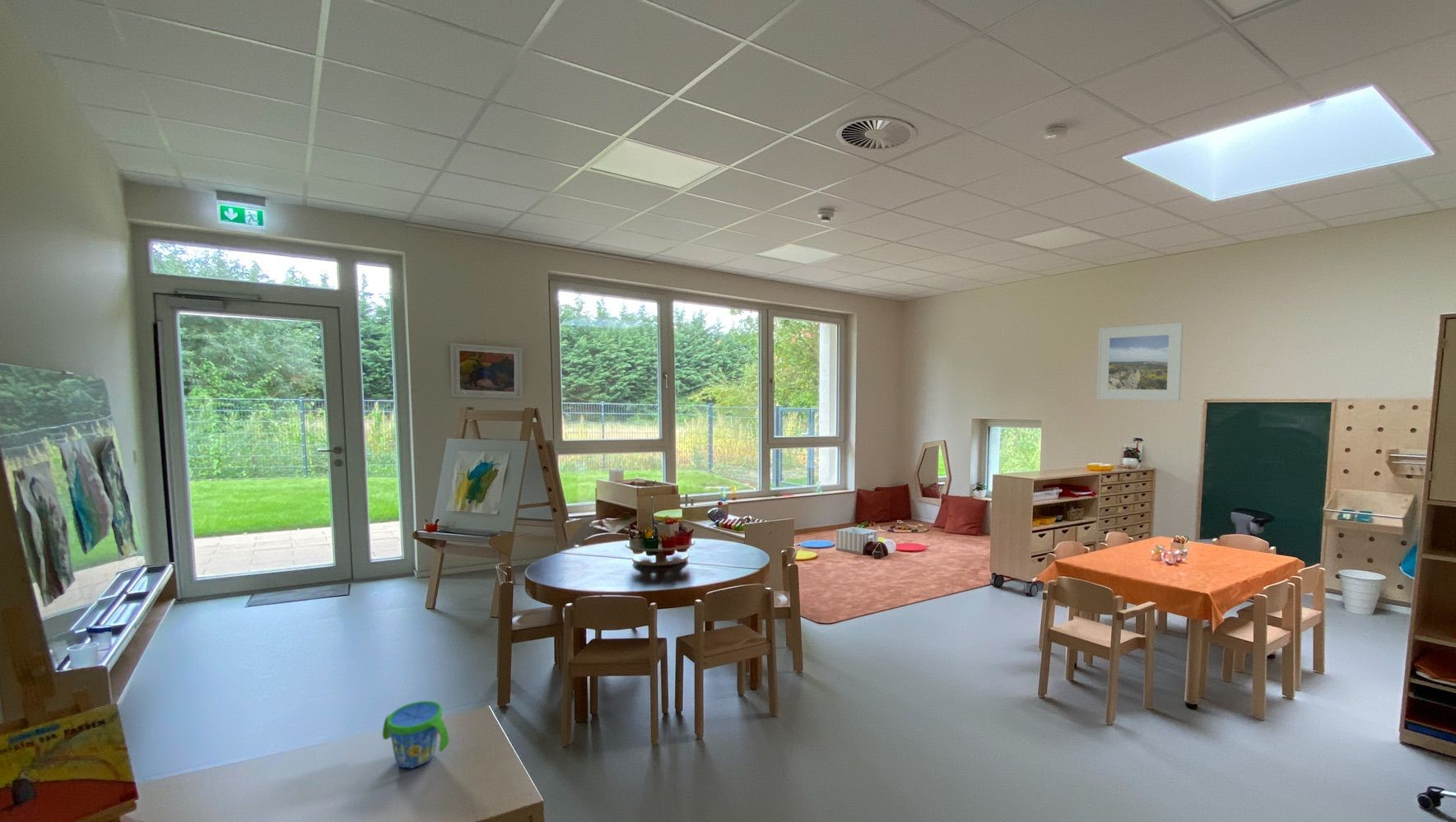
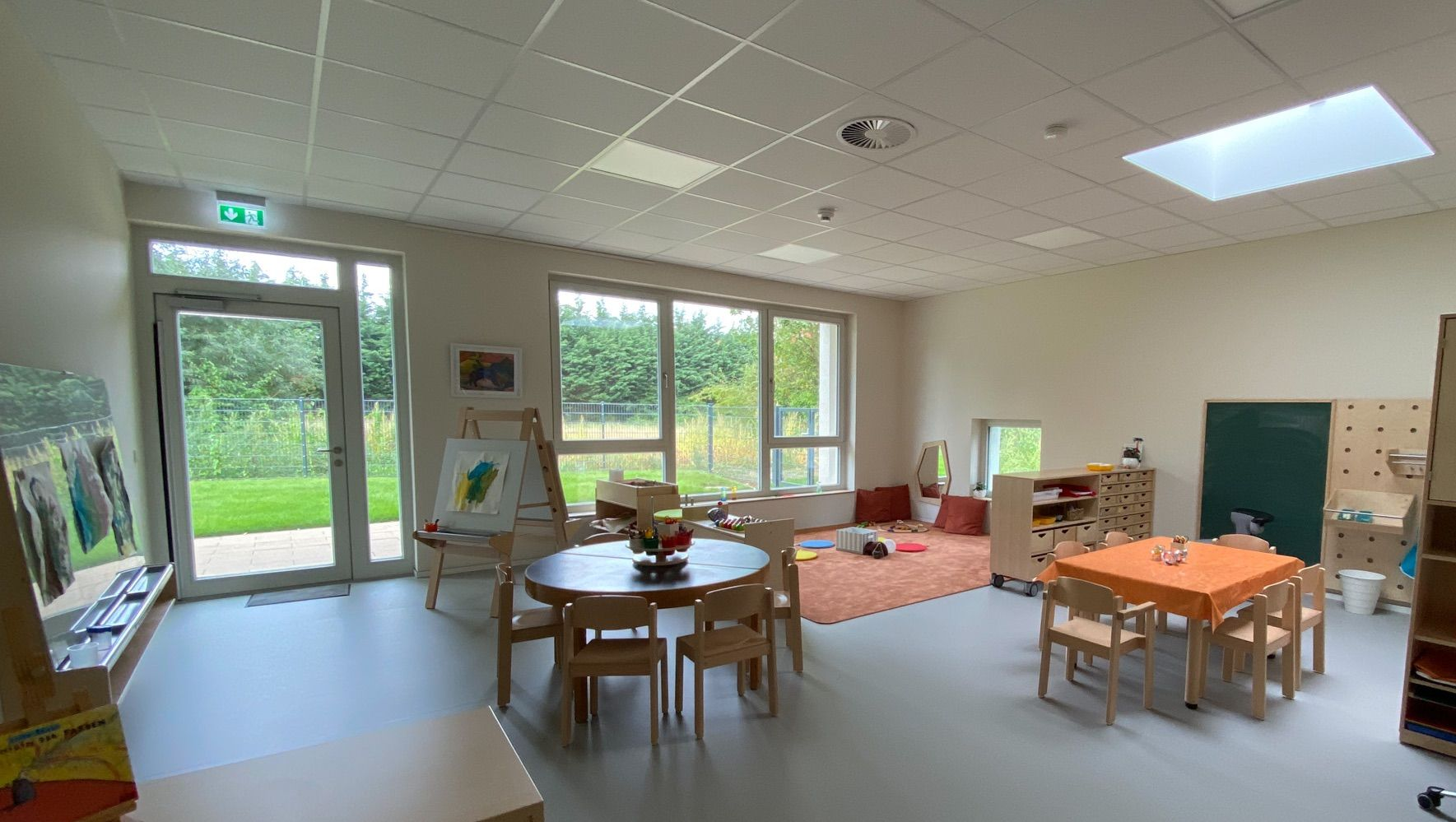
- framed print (1137, 363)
- snack cup (415, 736)
